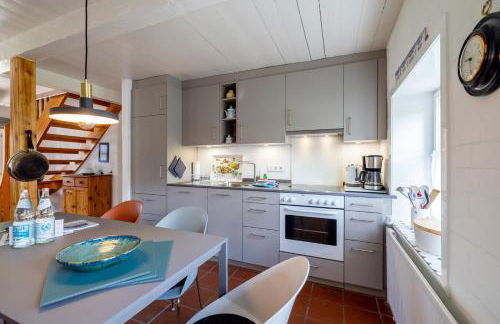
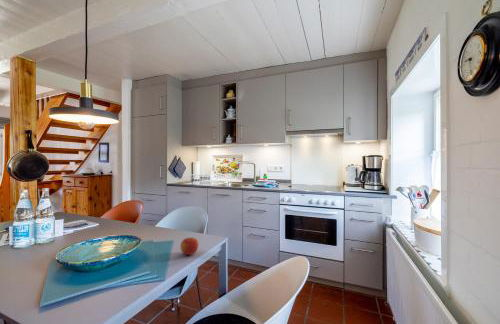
+ apple (189, 245)
